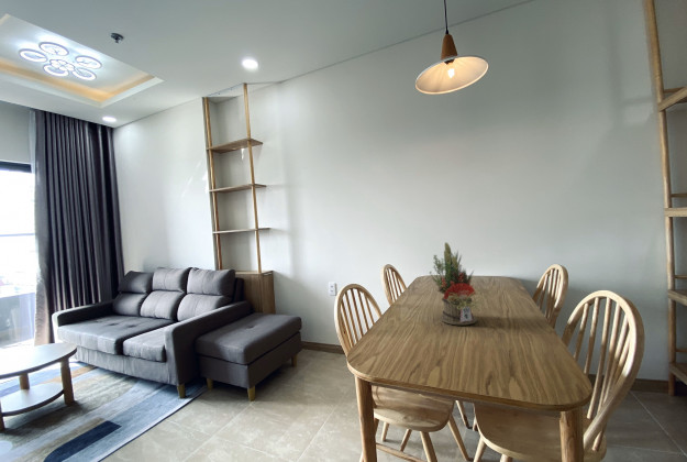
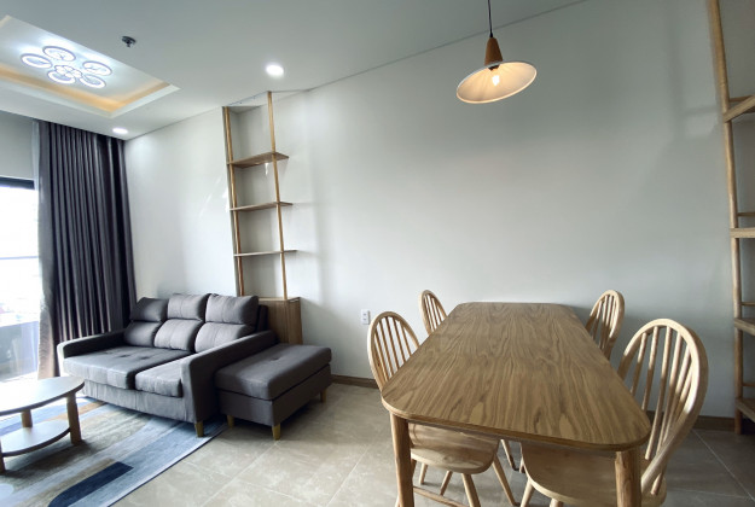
- flower arrangement (453, 279)
